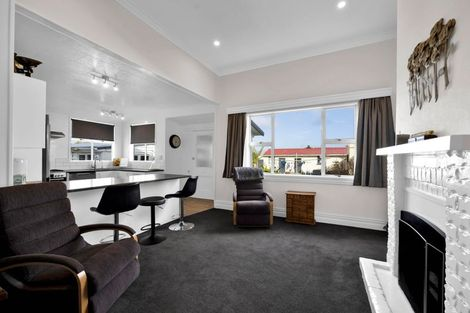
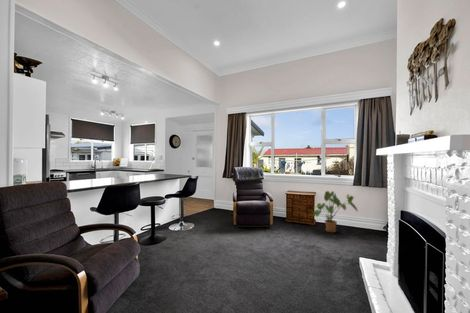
+ house plant (333, 211)
